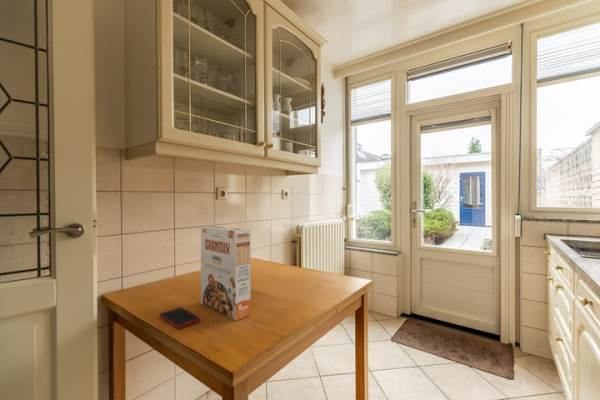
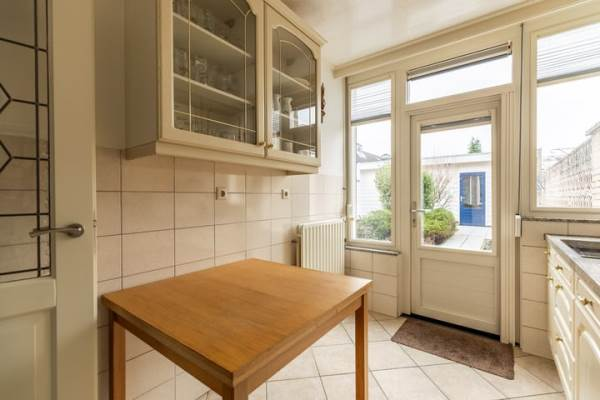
- cell phone (179, 317)
- cereal box (224, 268)
